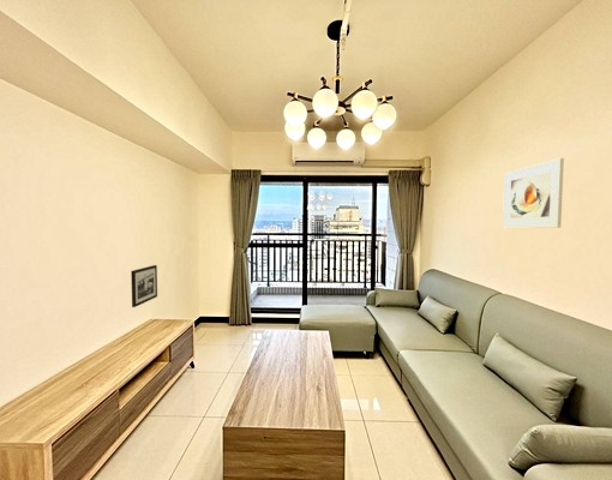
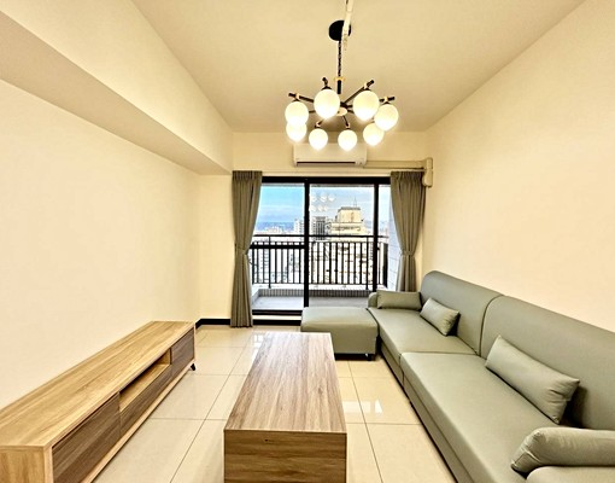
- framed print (529, 197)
- picture frame (145, 284)
